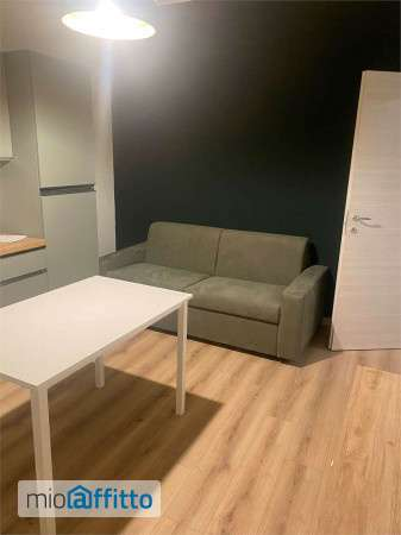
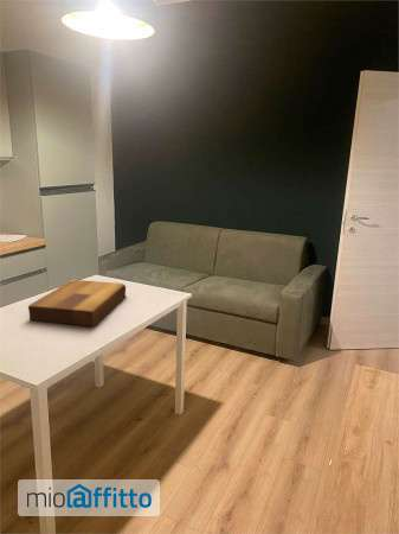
+ cutting board (82, 299)
